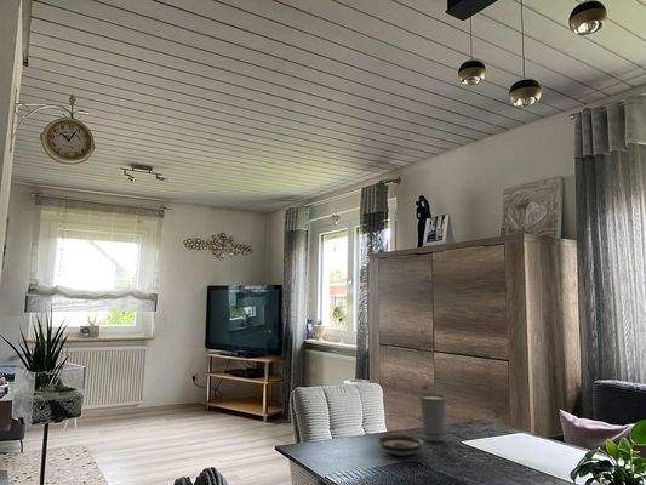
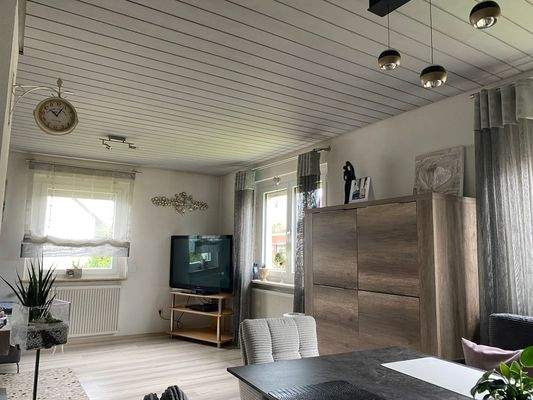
- cup (433, 417)
- saucer (400, 446)
